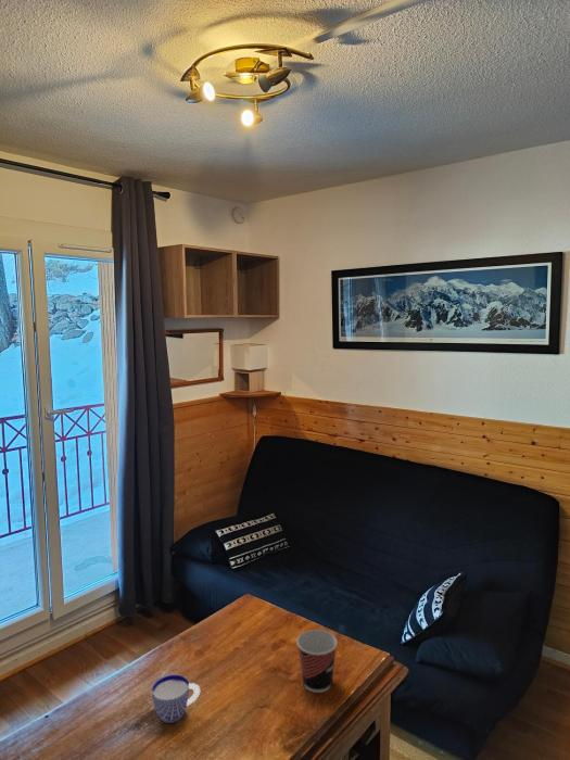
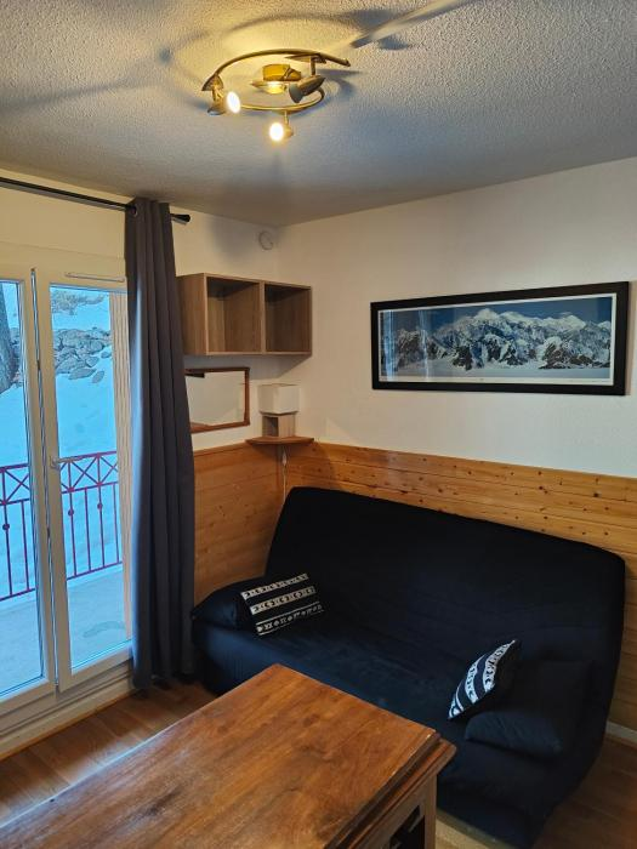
- cup (317, 661)
- cup (176, 698)
